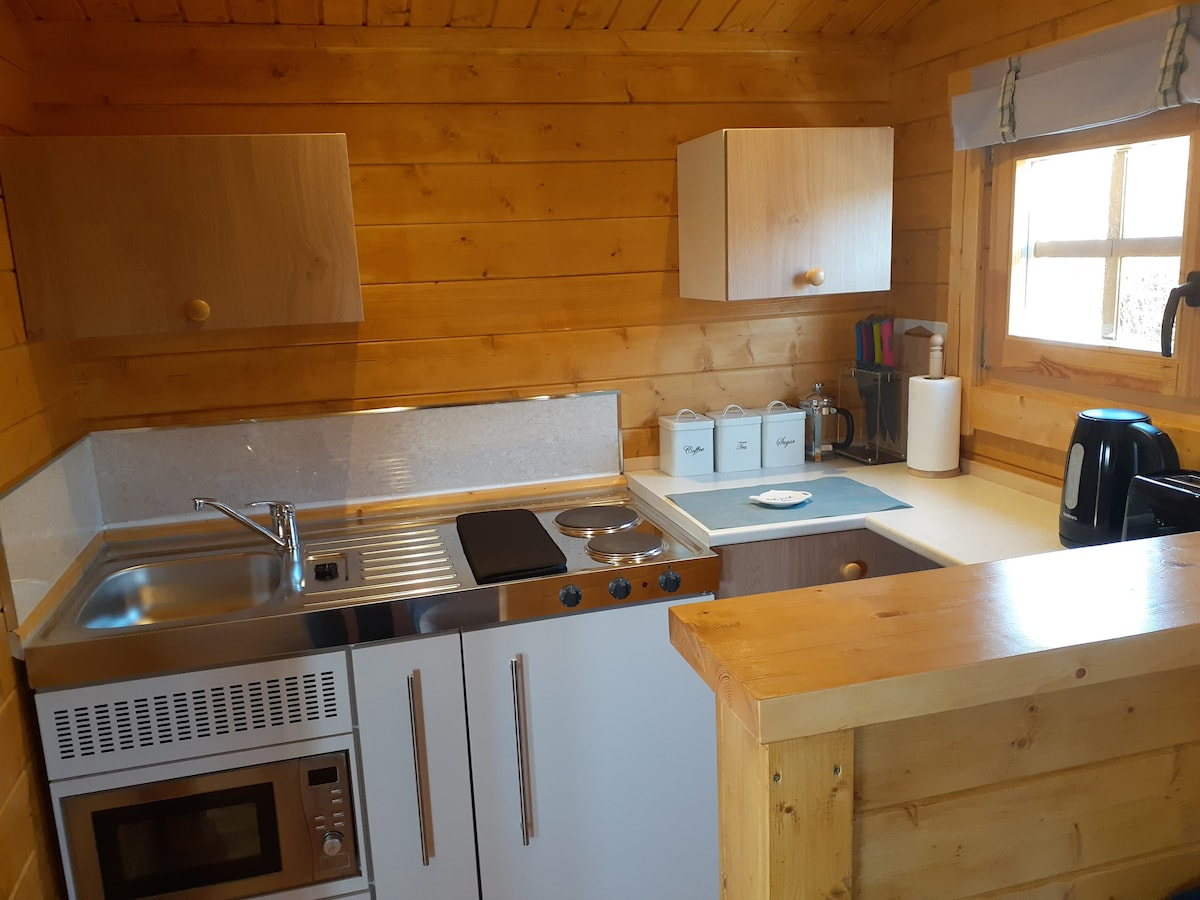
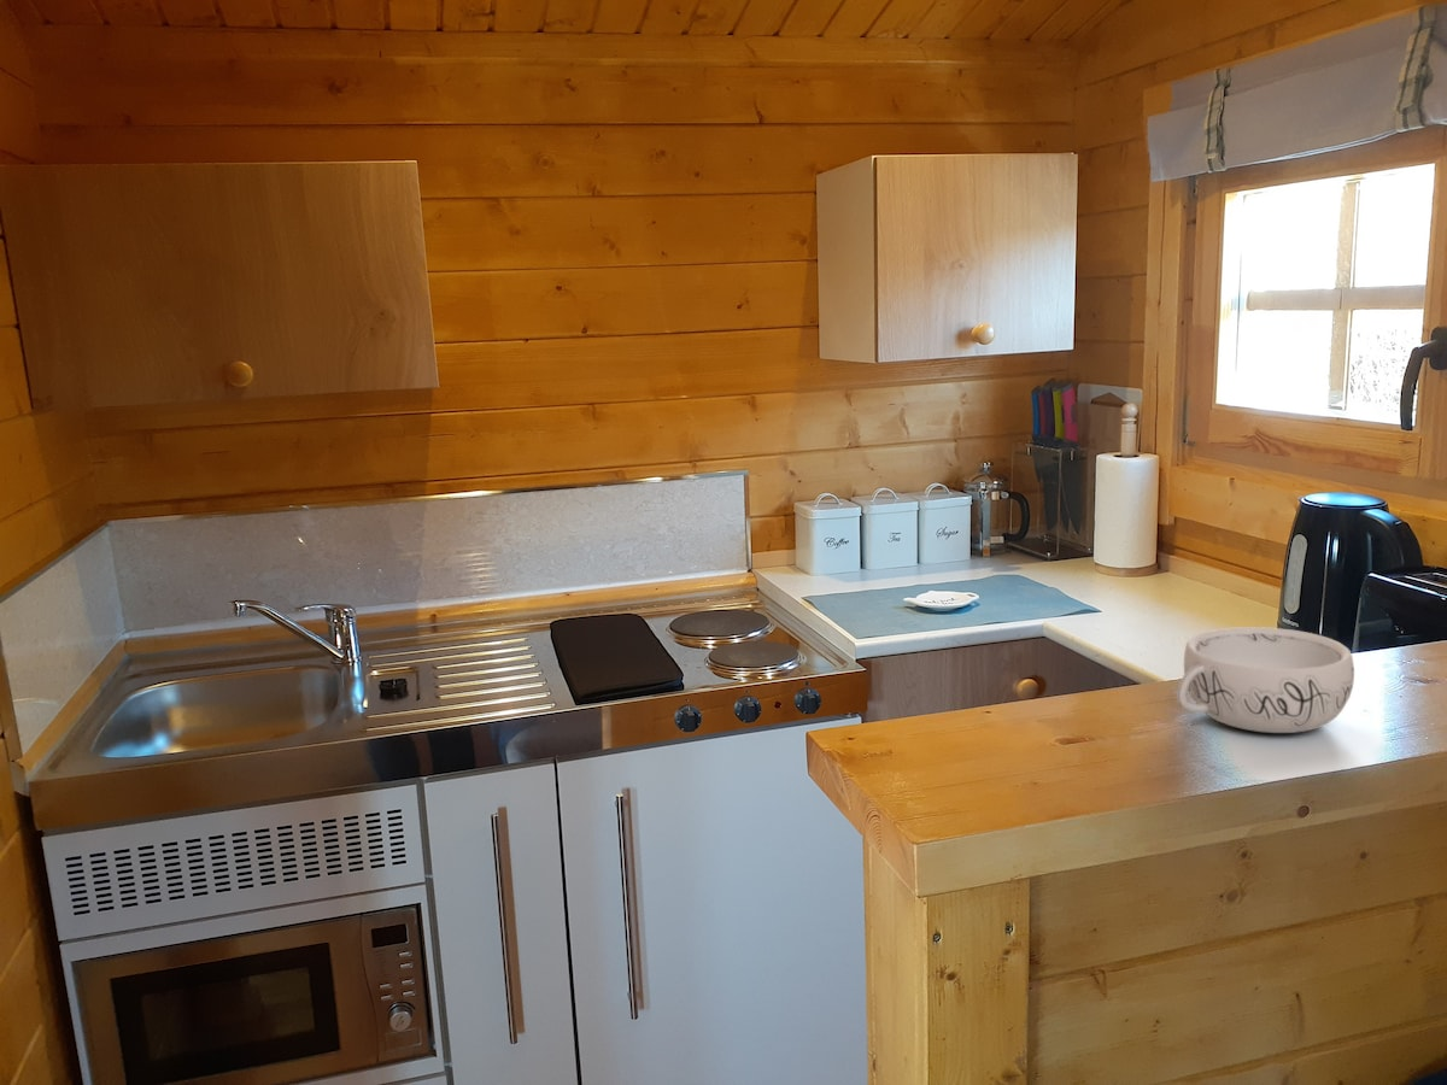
+ decorative bowl (1254, 682)
